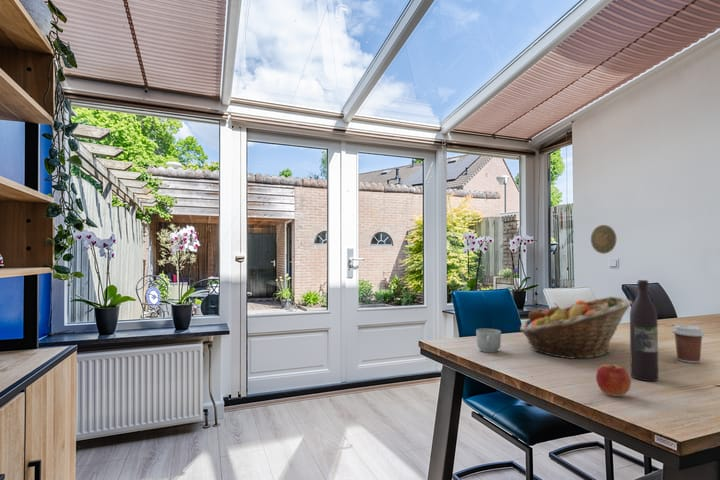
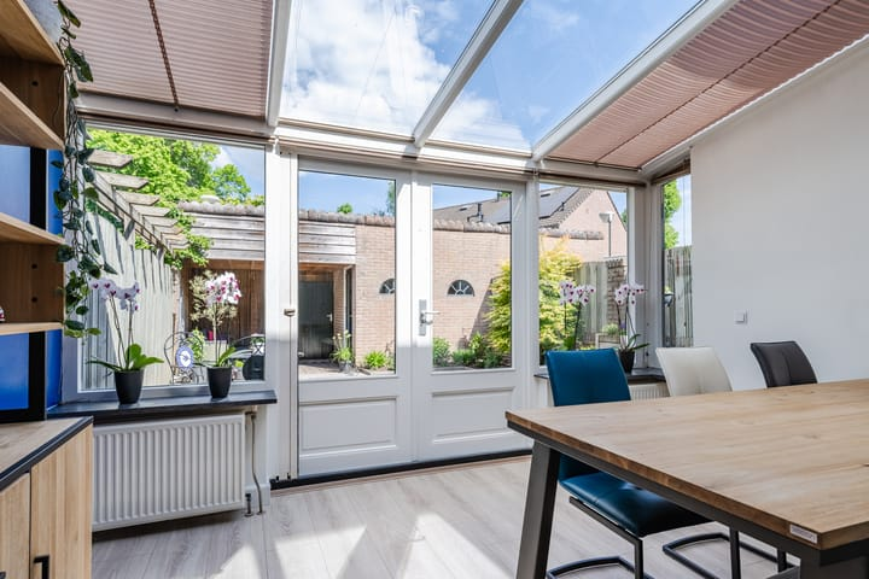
- decorative plate (602, 239)
- coffee cup (688, 343)
- apple (613, 380)
- mug (488, 341)
- fruit basket (573, 323)
- wine bottle (643, 329)
